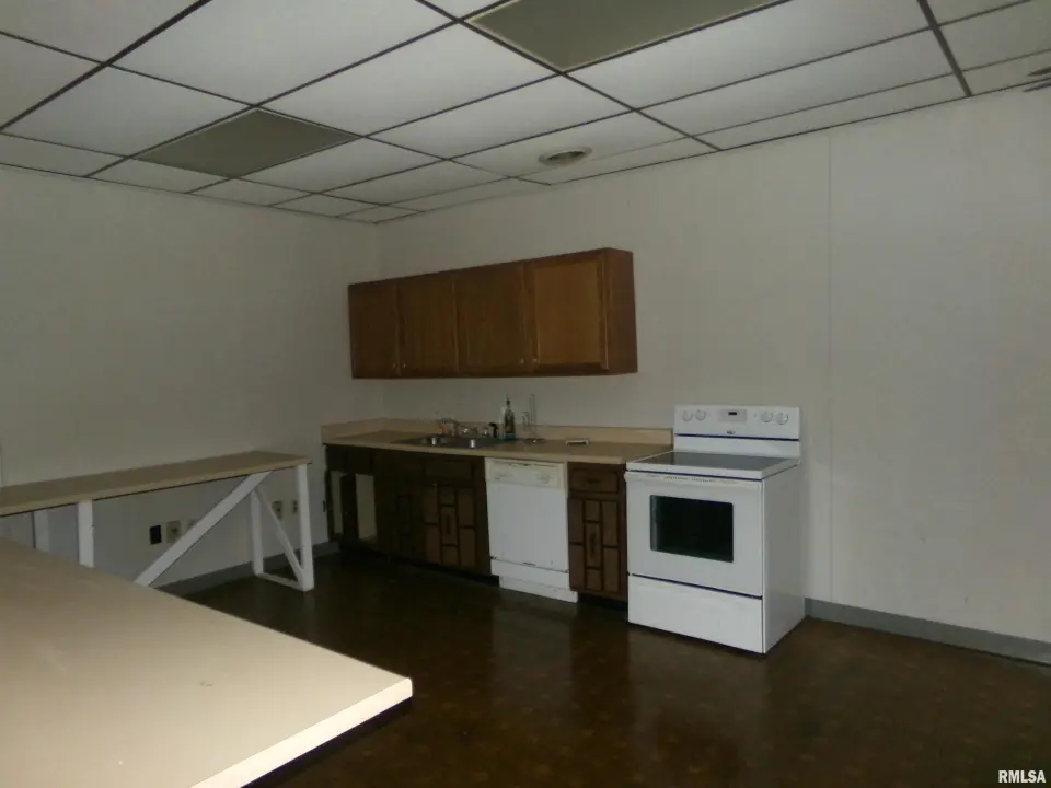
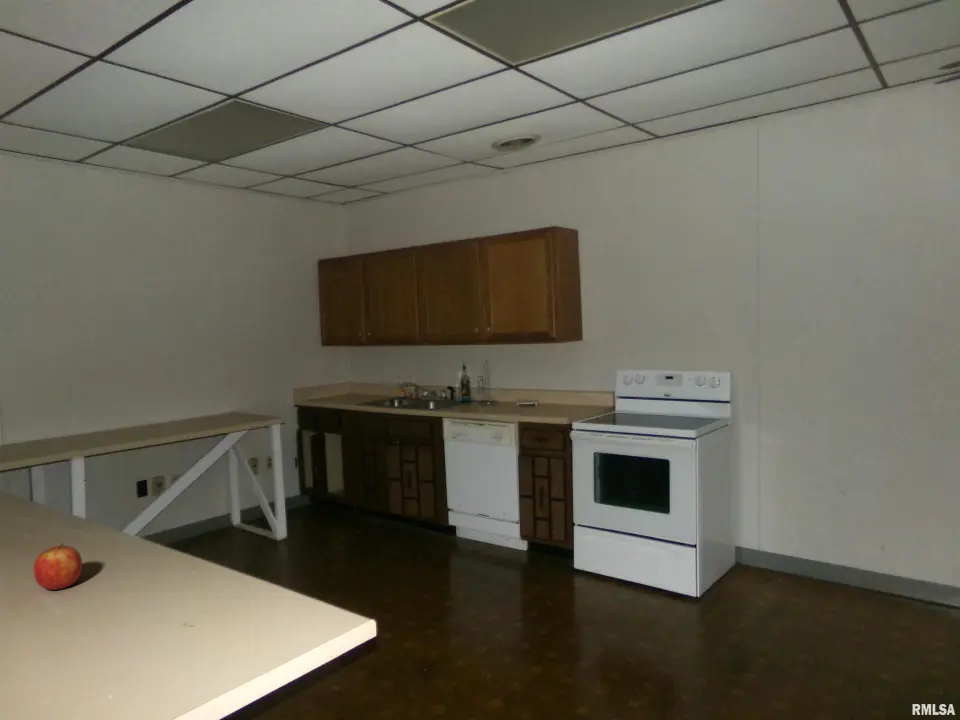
+ apple (58, 564)
